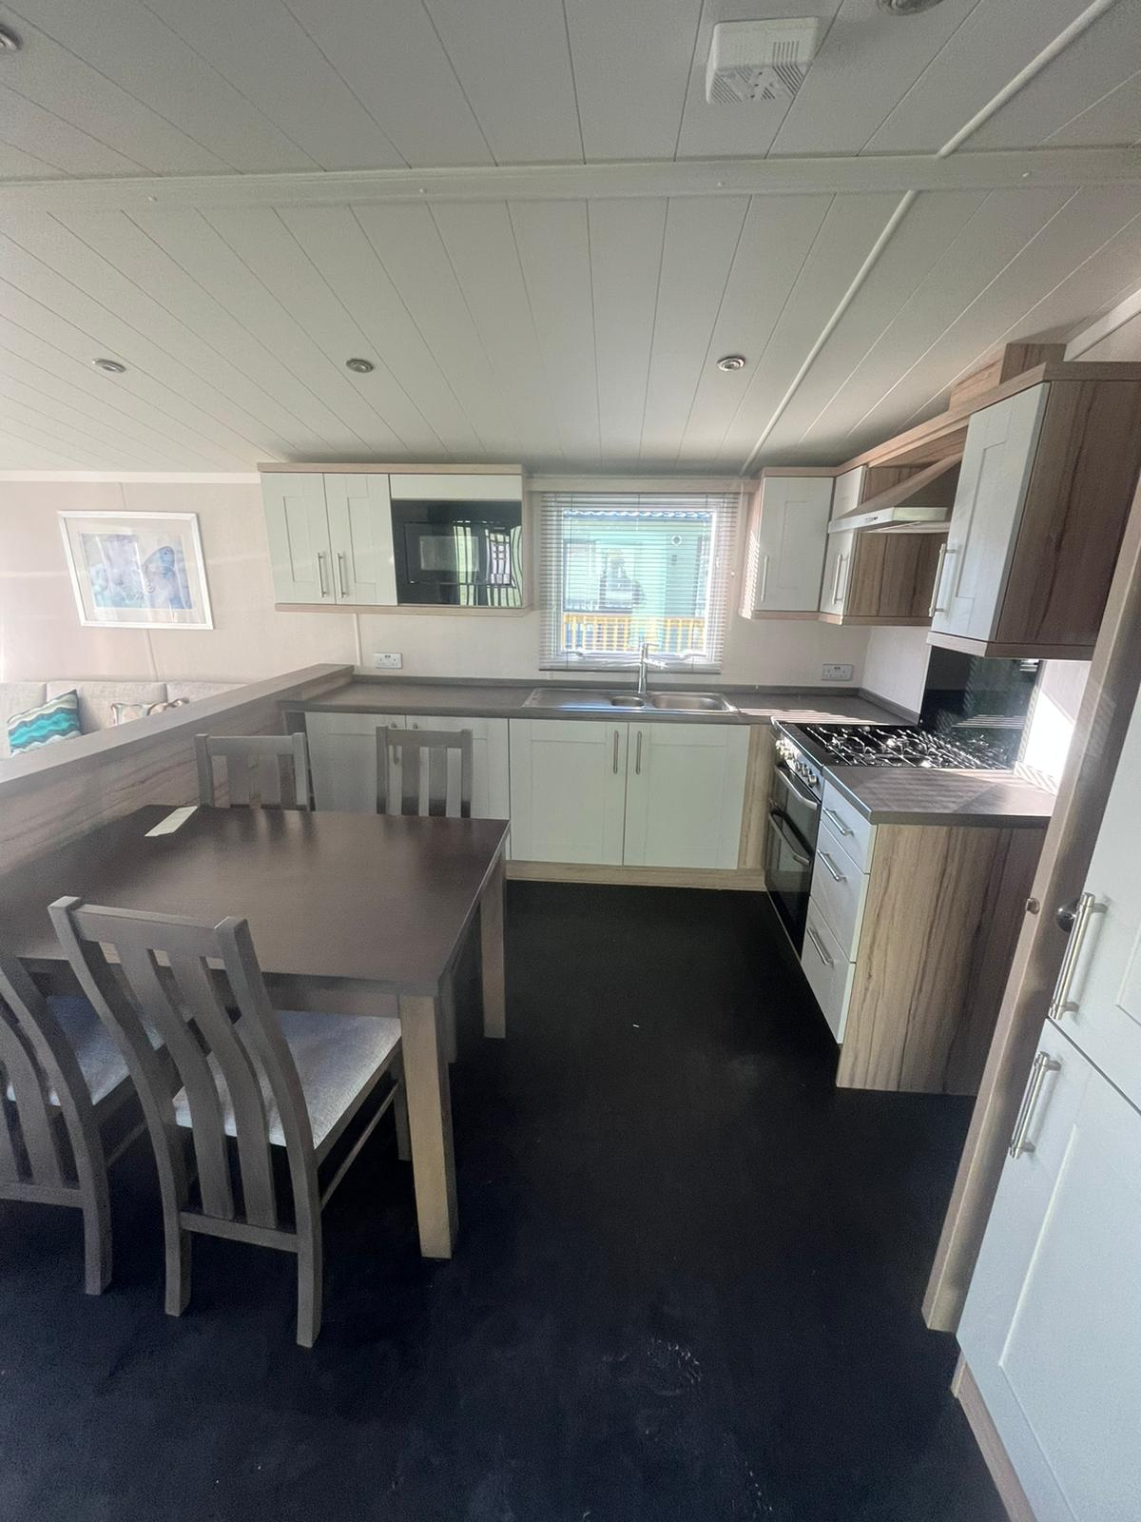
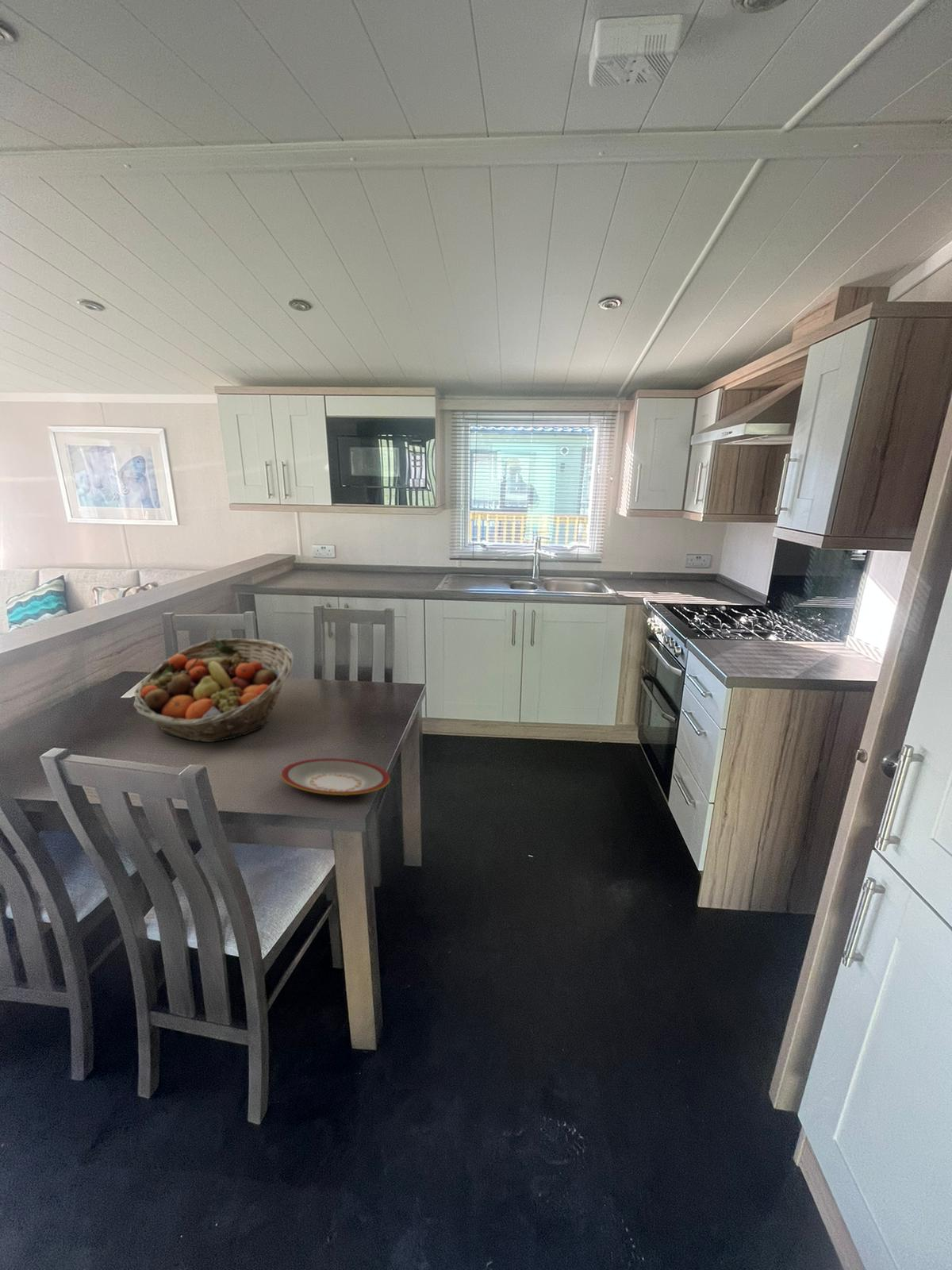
+ plate (336, 779)
+ fruit basket (217, 687)
